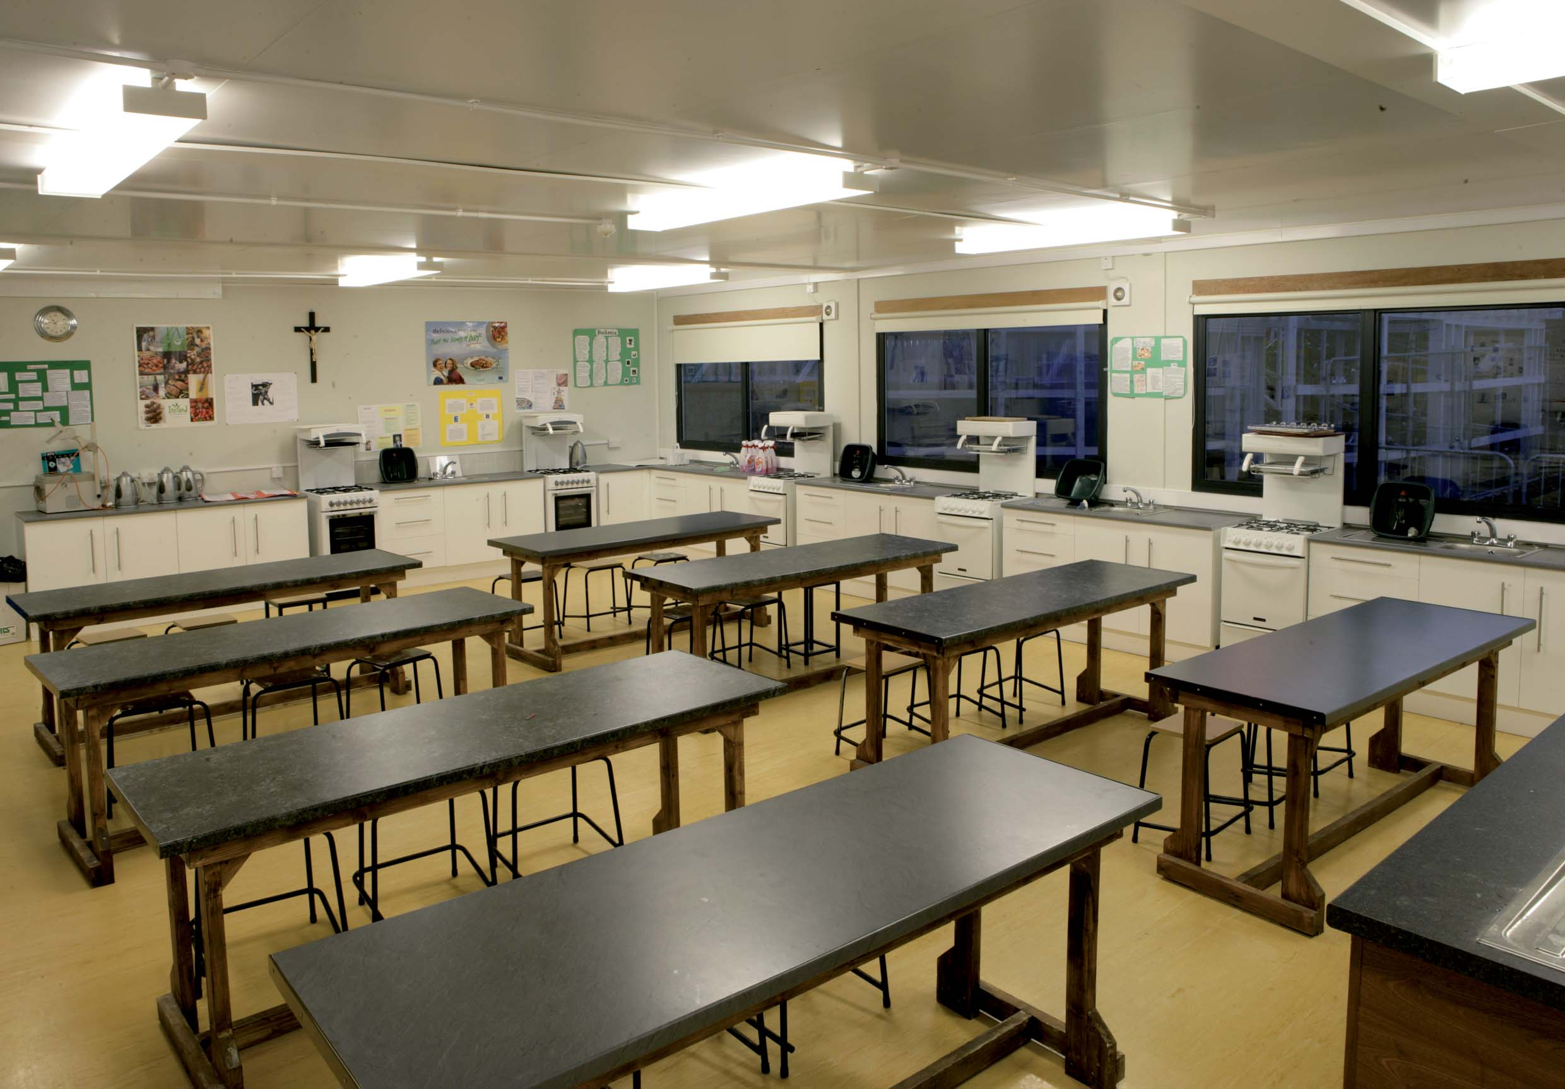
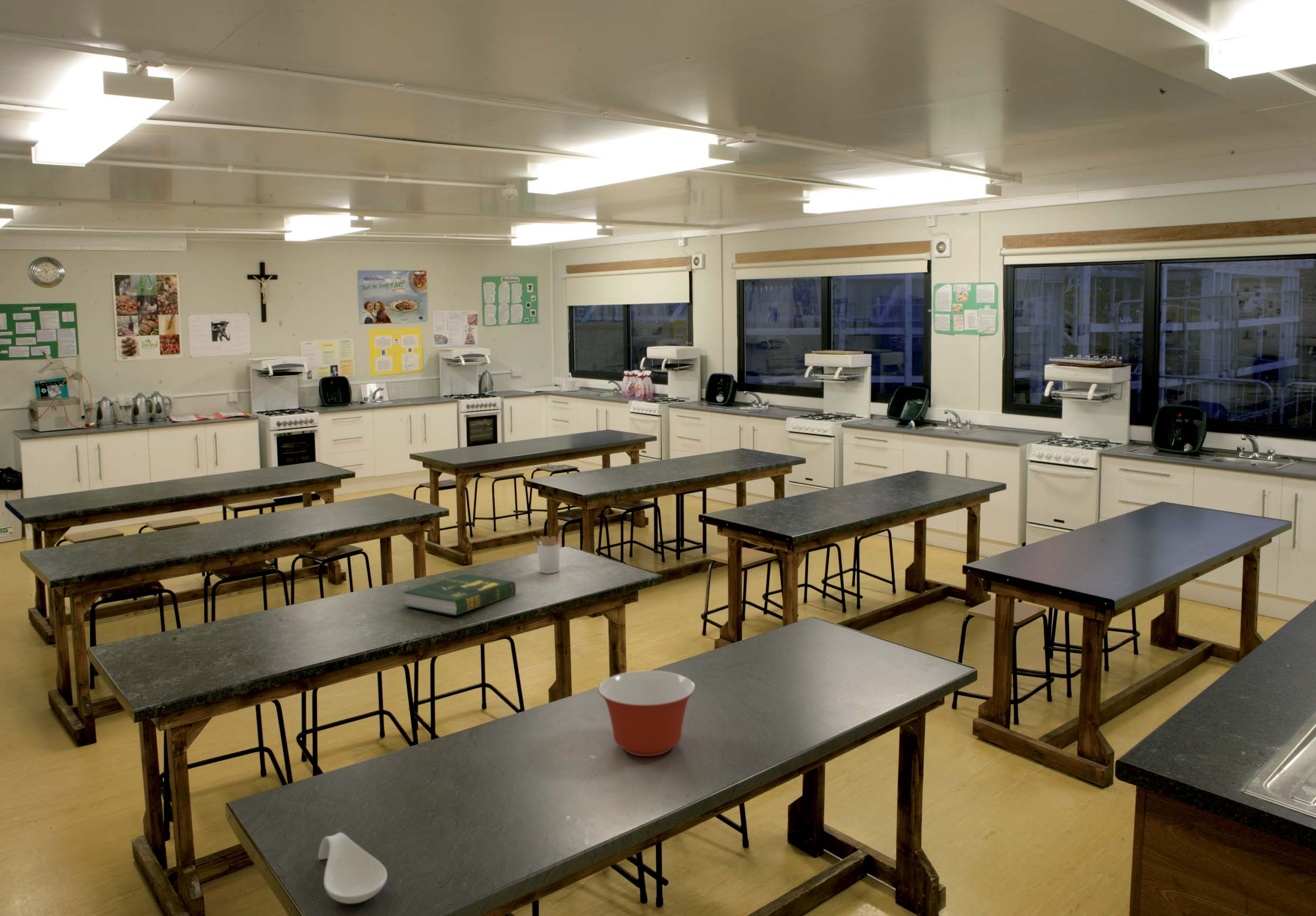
+ mixing bowl (647, 716)
+ book (461, 593)
+ spoon rest (345, 865)
+ utensil holder (549, 551)
